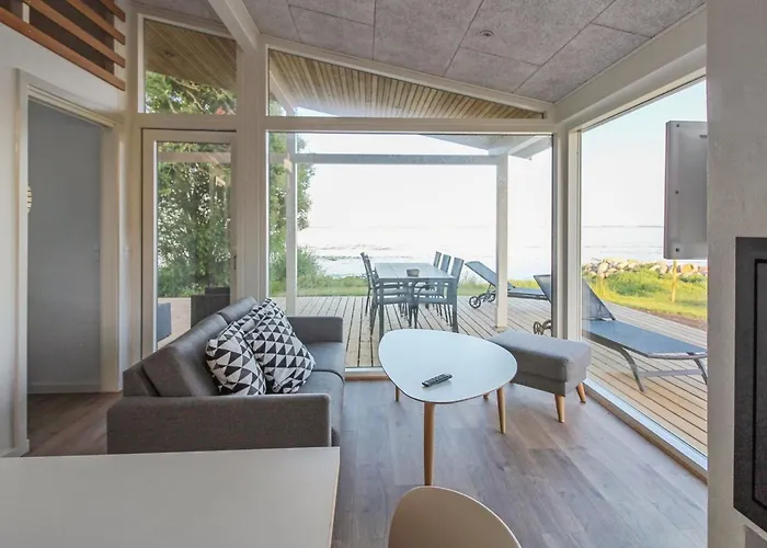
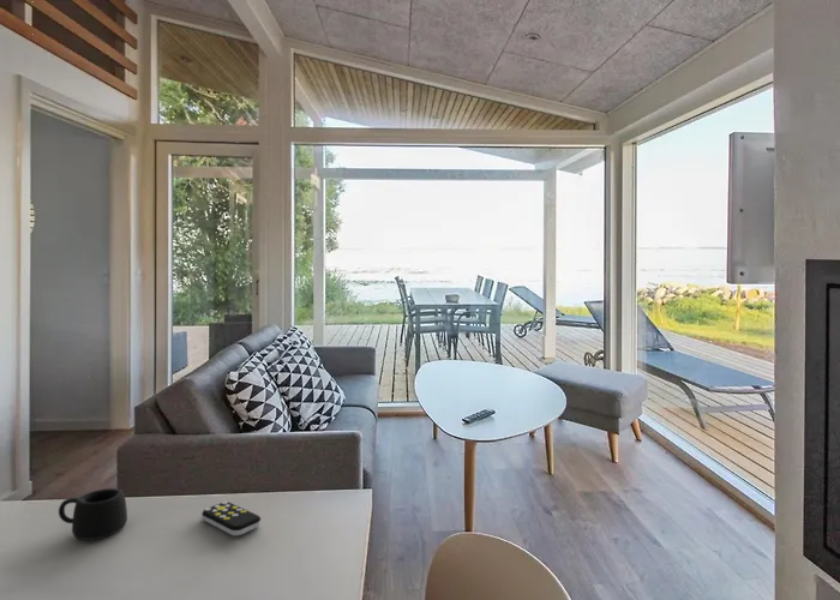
+ mug (91, 512)
+ remote control (230, 517)
